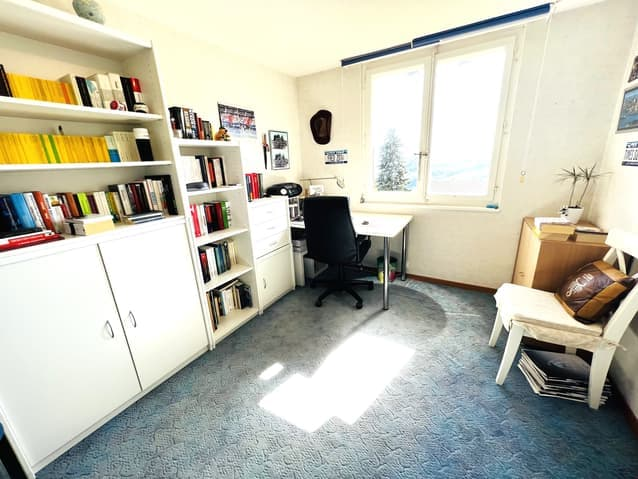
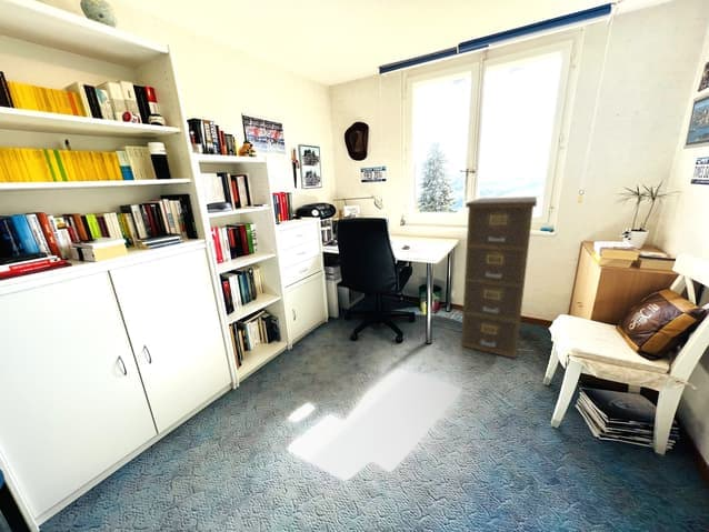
+ filing cabinet (497, 271)
